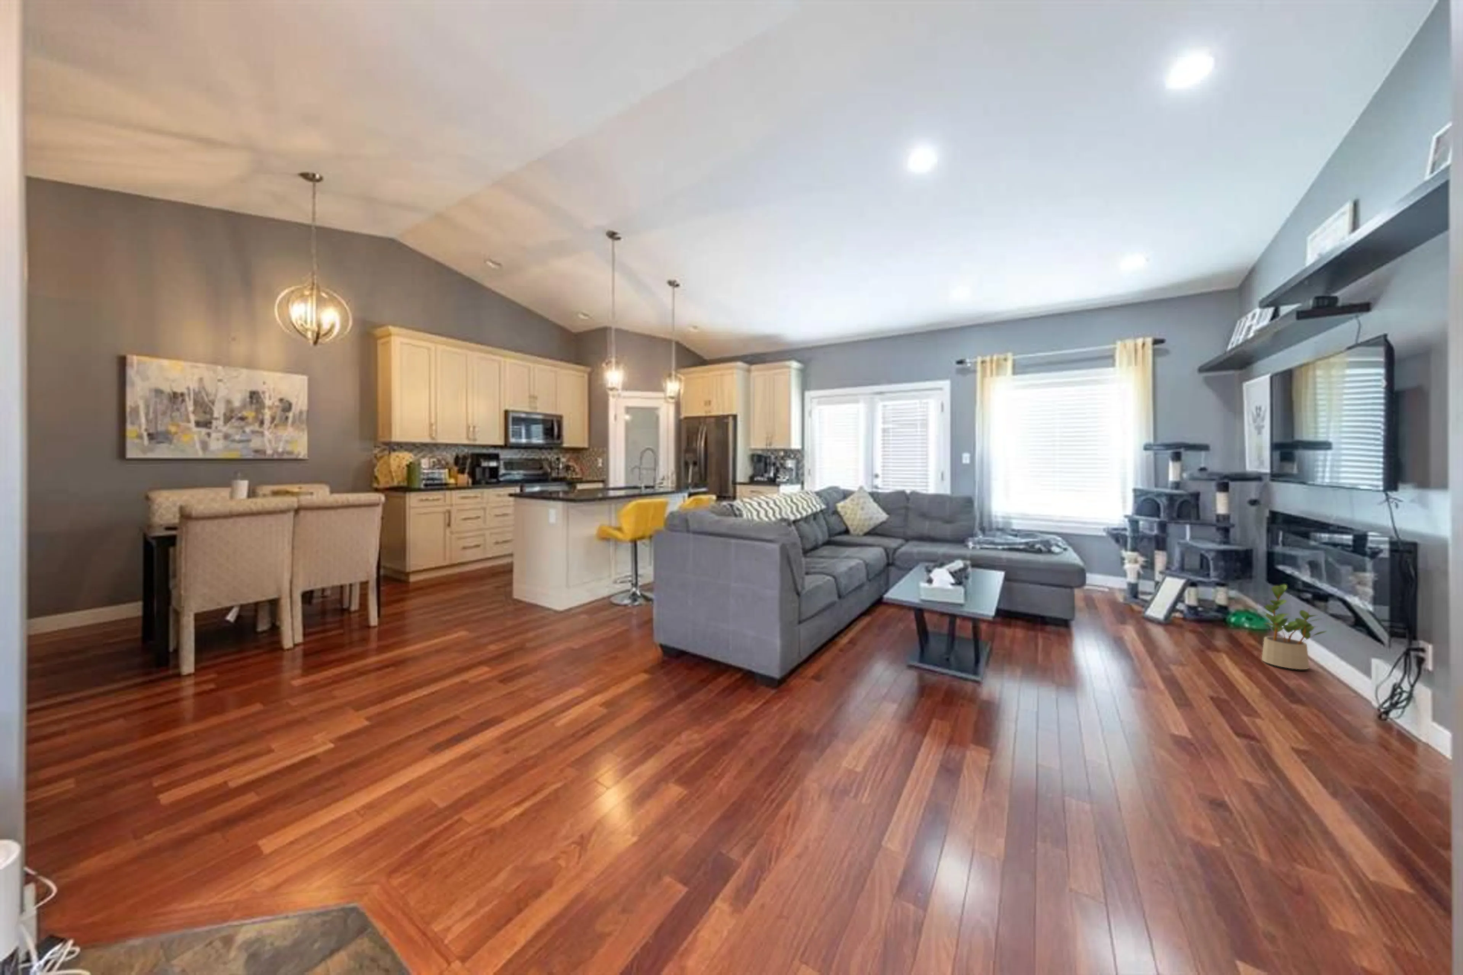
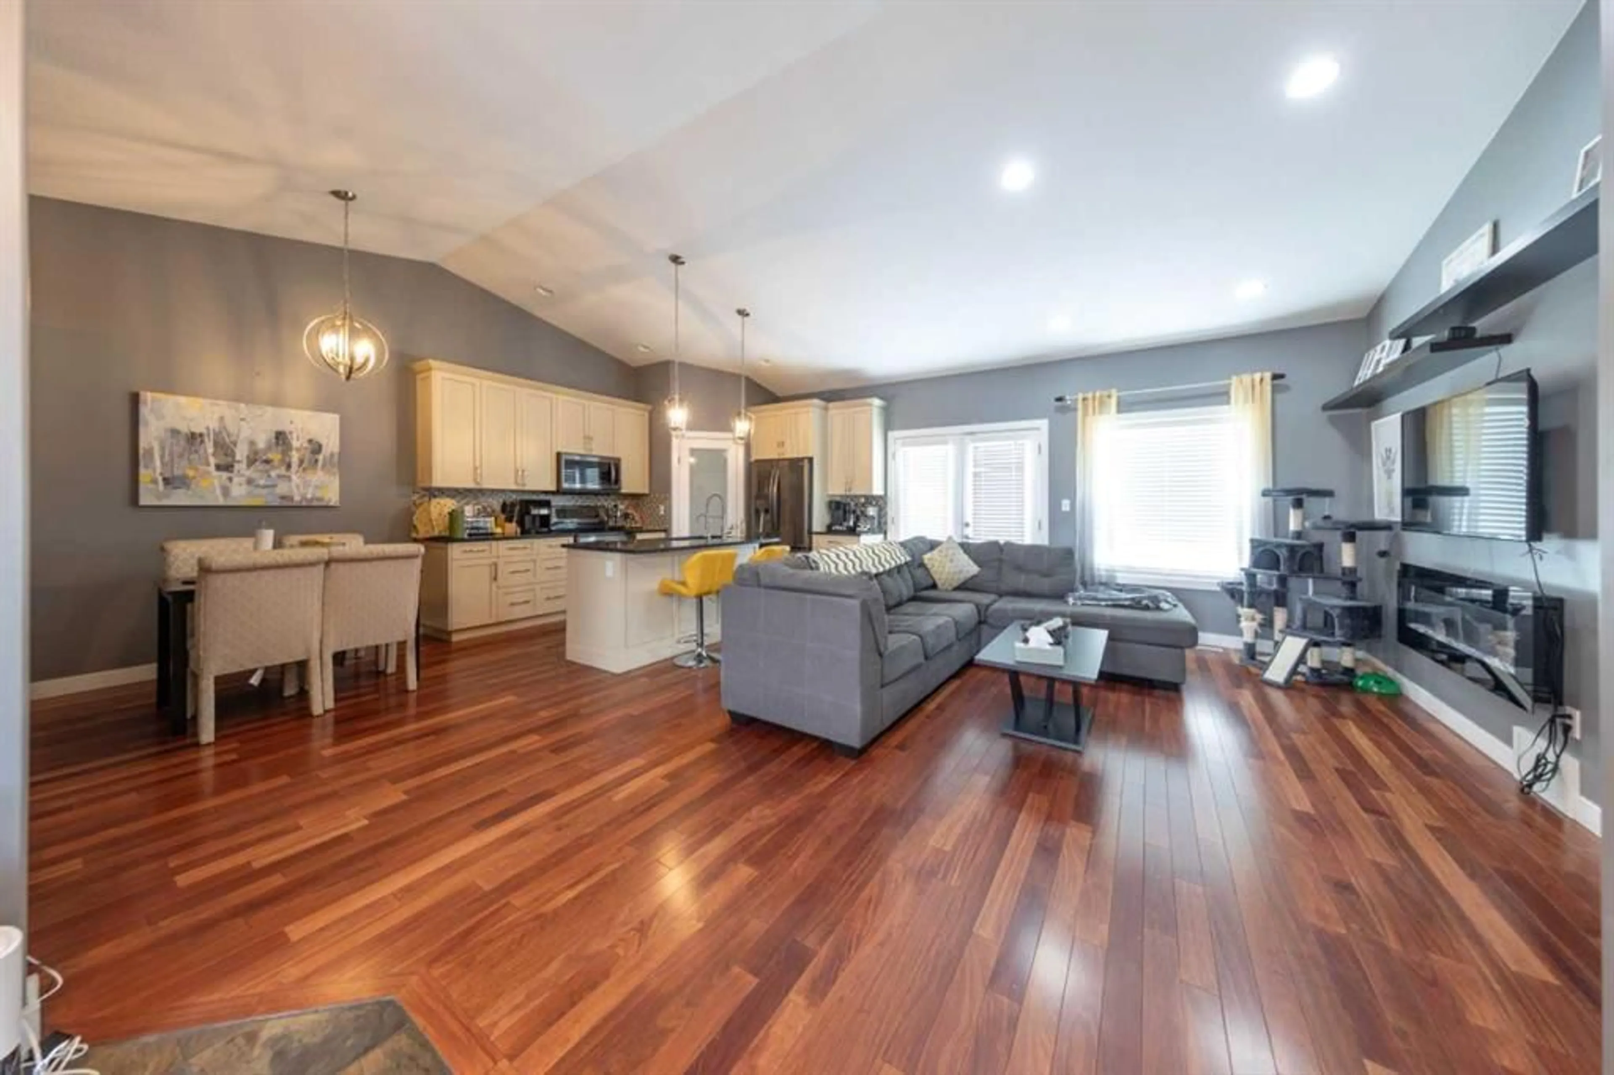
- potted plant (1292, 626)
